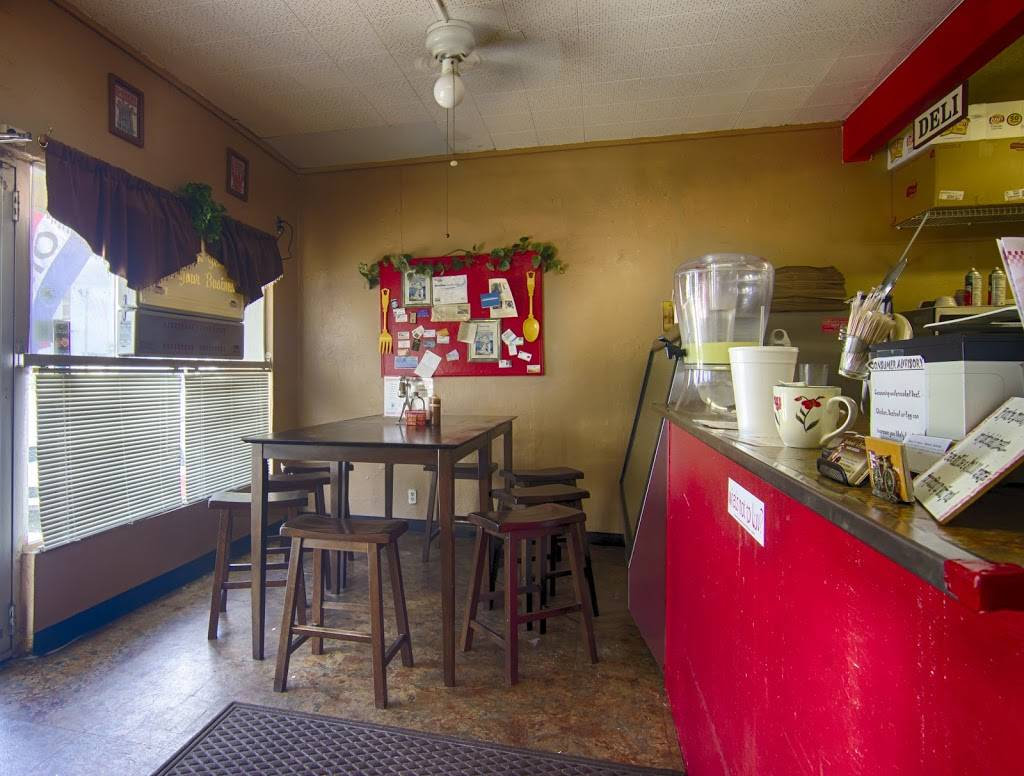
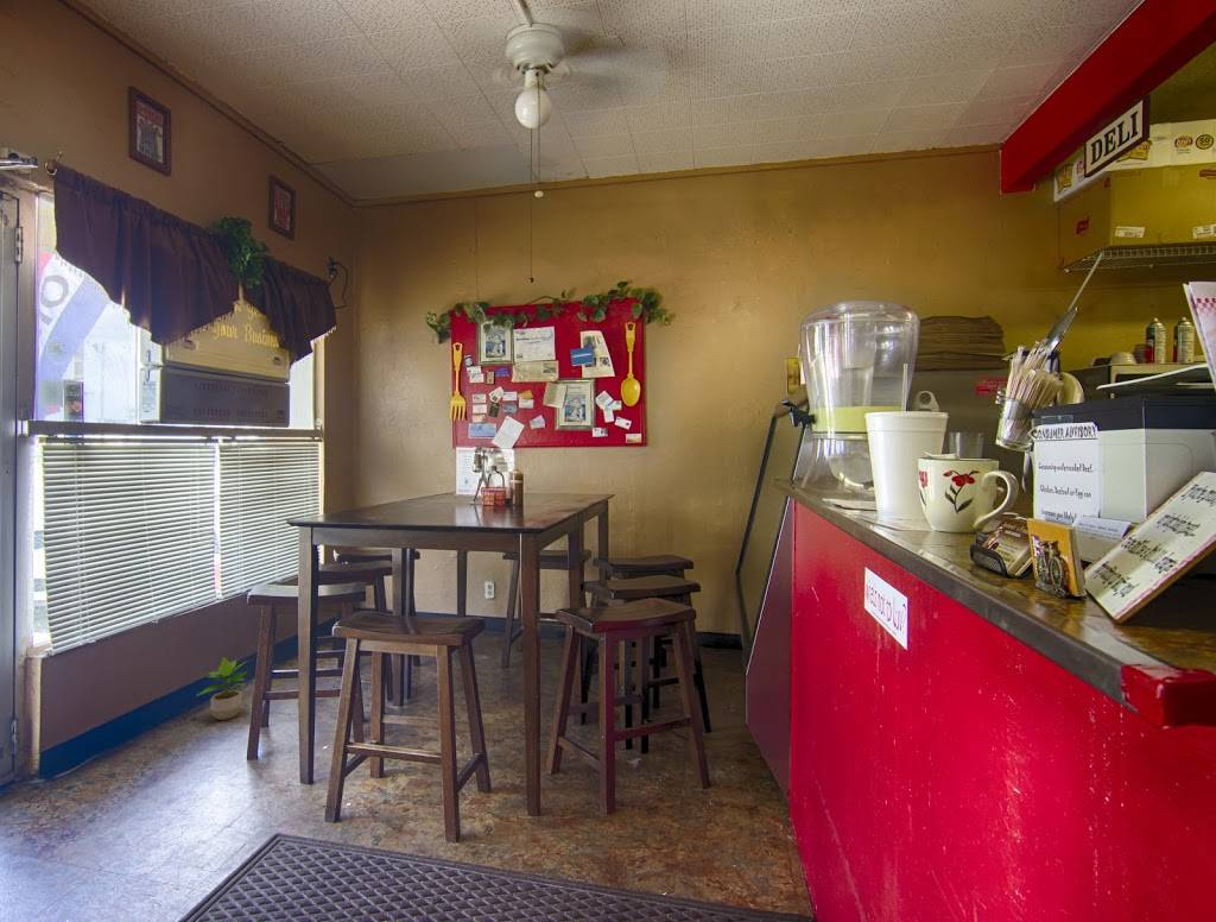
+ potted plant (222, 687)
